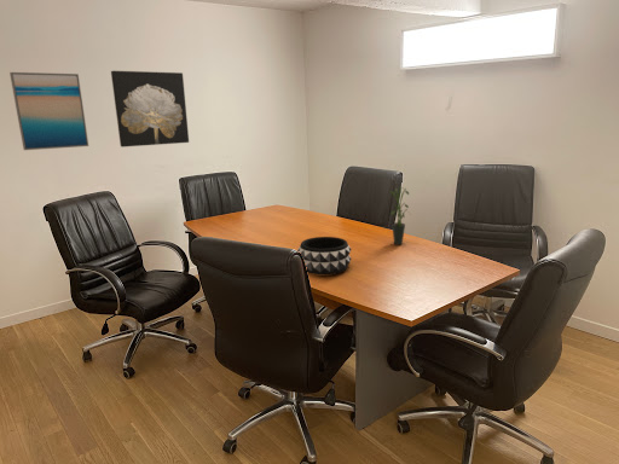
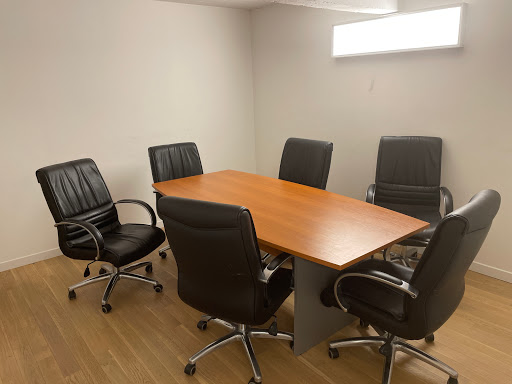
- potted plant (399, 215)
- decorative bowl (324, 255)
- wall art (51, 111)
- wall art (151, 109)
